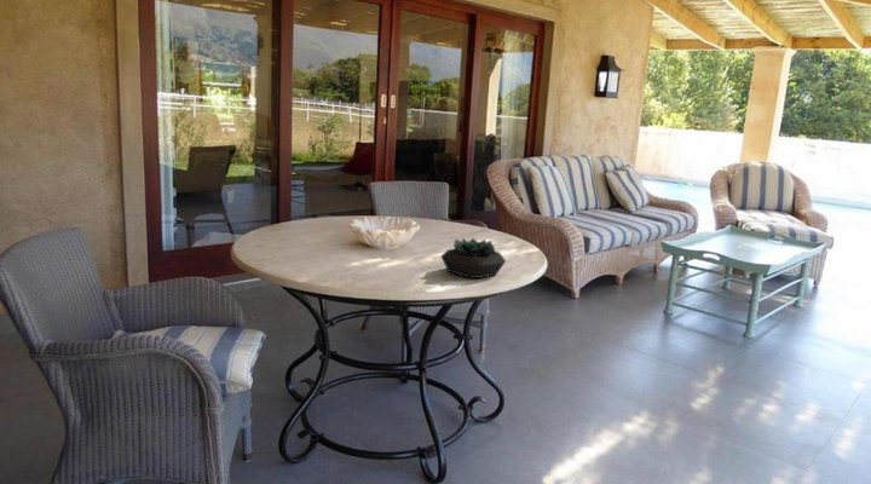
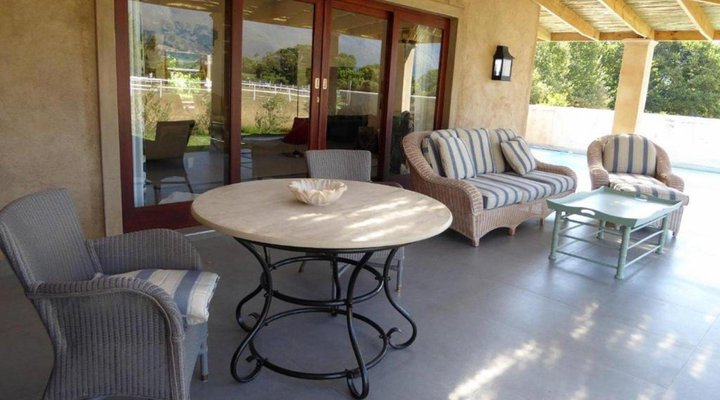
- succulent plant (473, 255)
